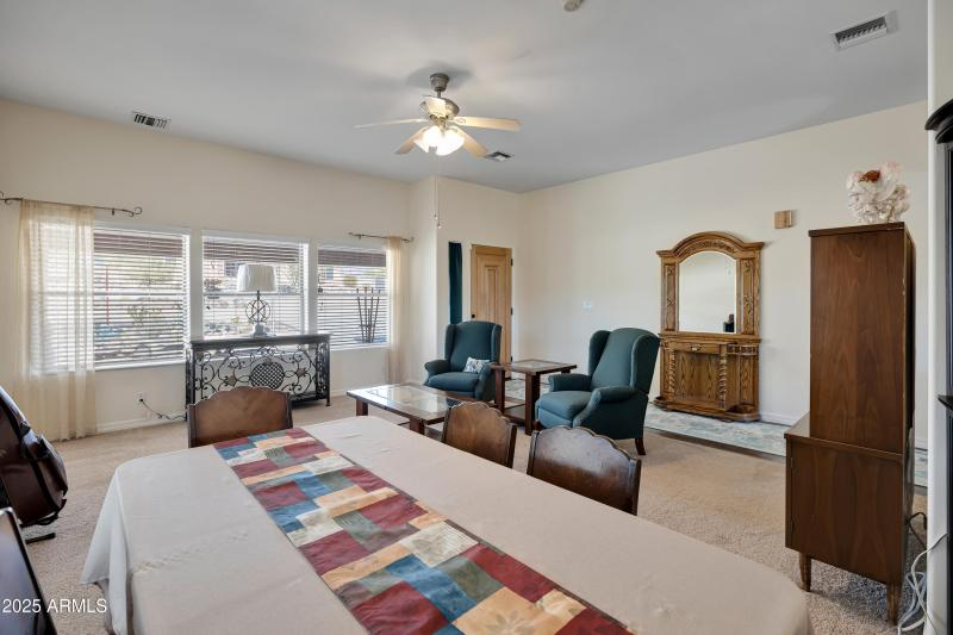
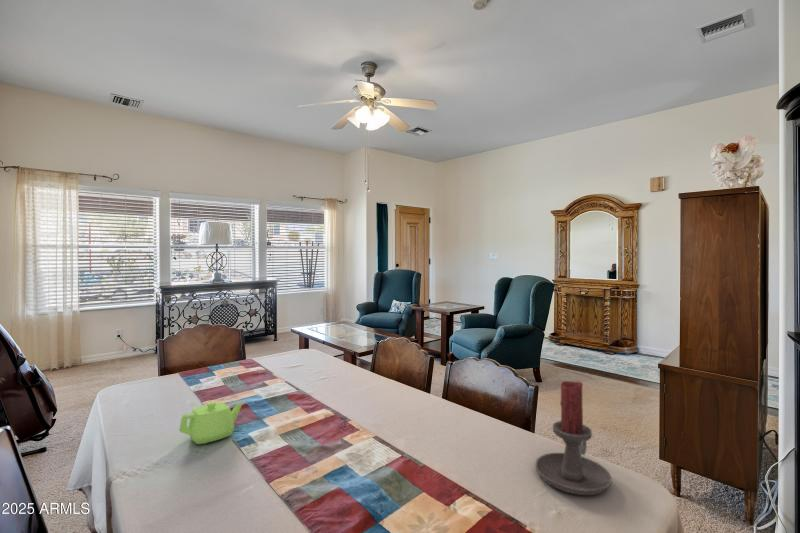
+ candle holder (574, 426)
+ teapot (212, 419)
